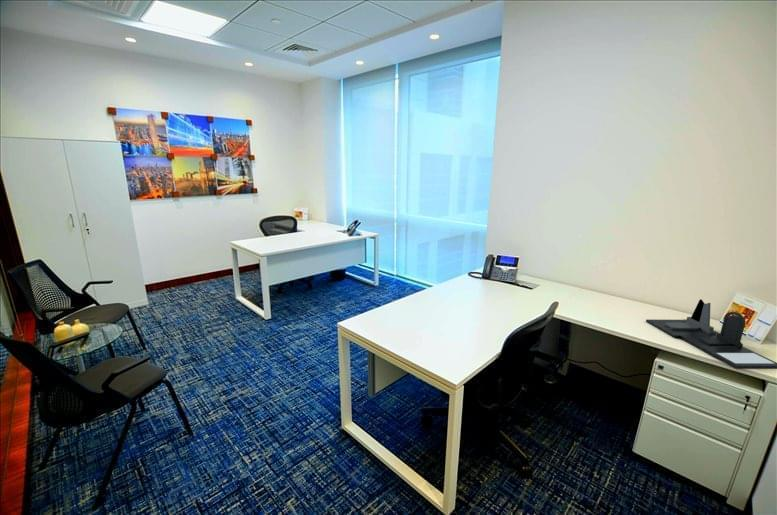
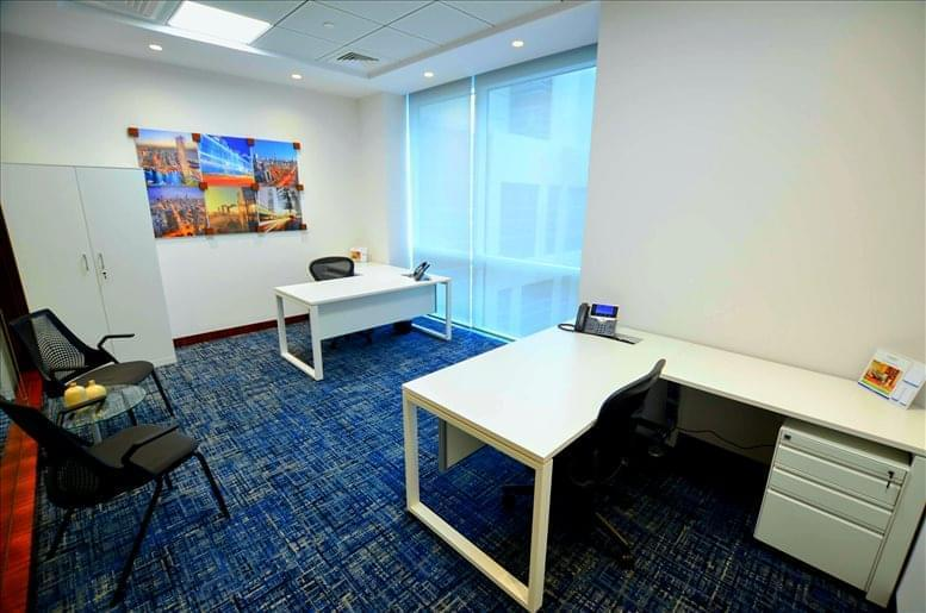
- desk organizer (711, 326)
